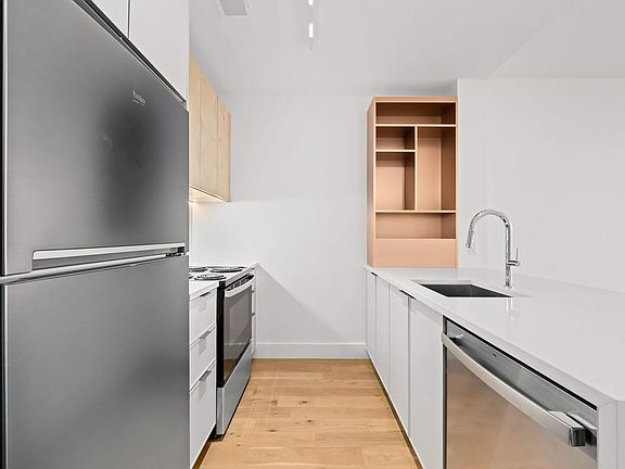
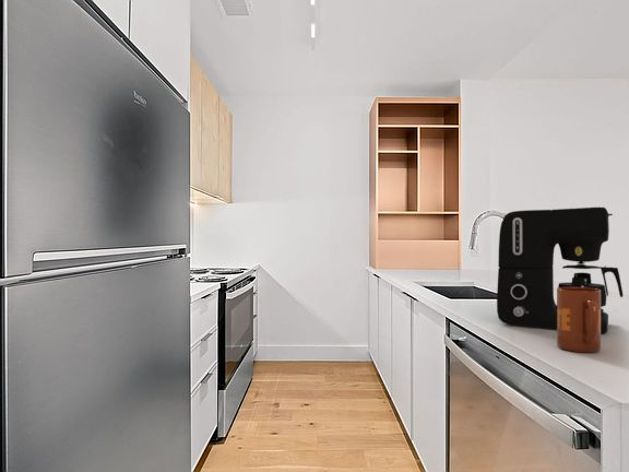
+ mug (582, 320)
+ coffee maker (562, 267)
